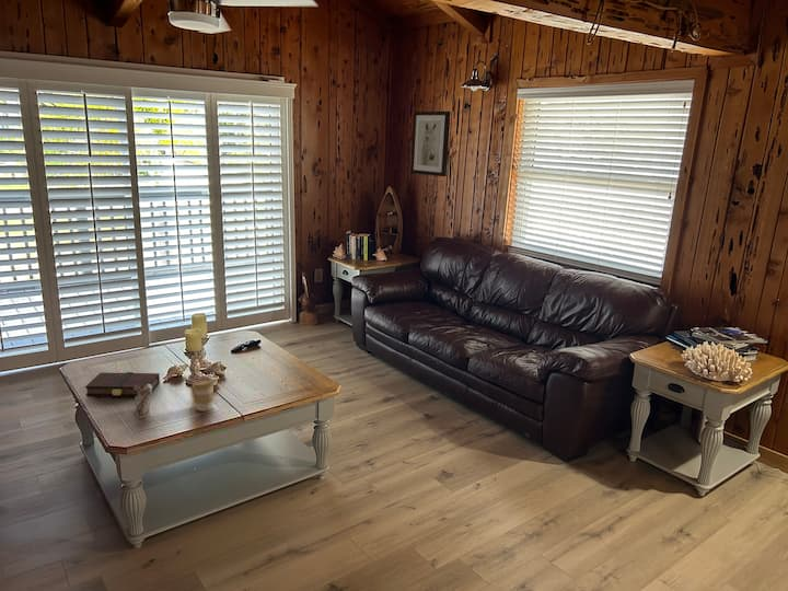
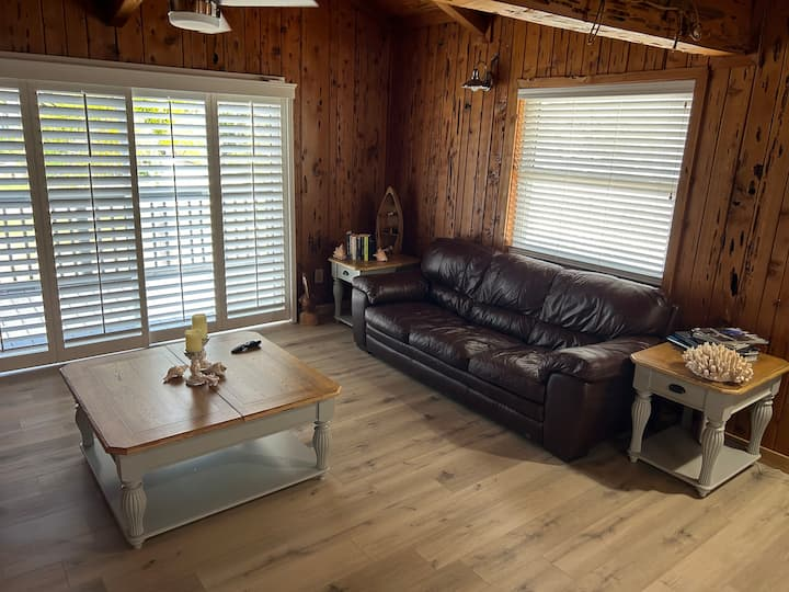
- book (124, 384)
- coffee cup (202, 394)
- seashell (141, 398)
- wall art (429, 143)
